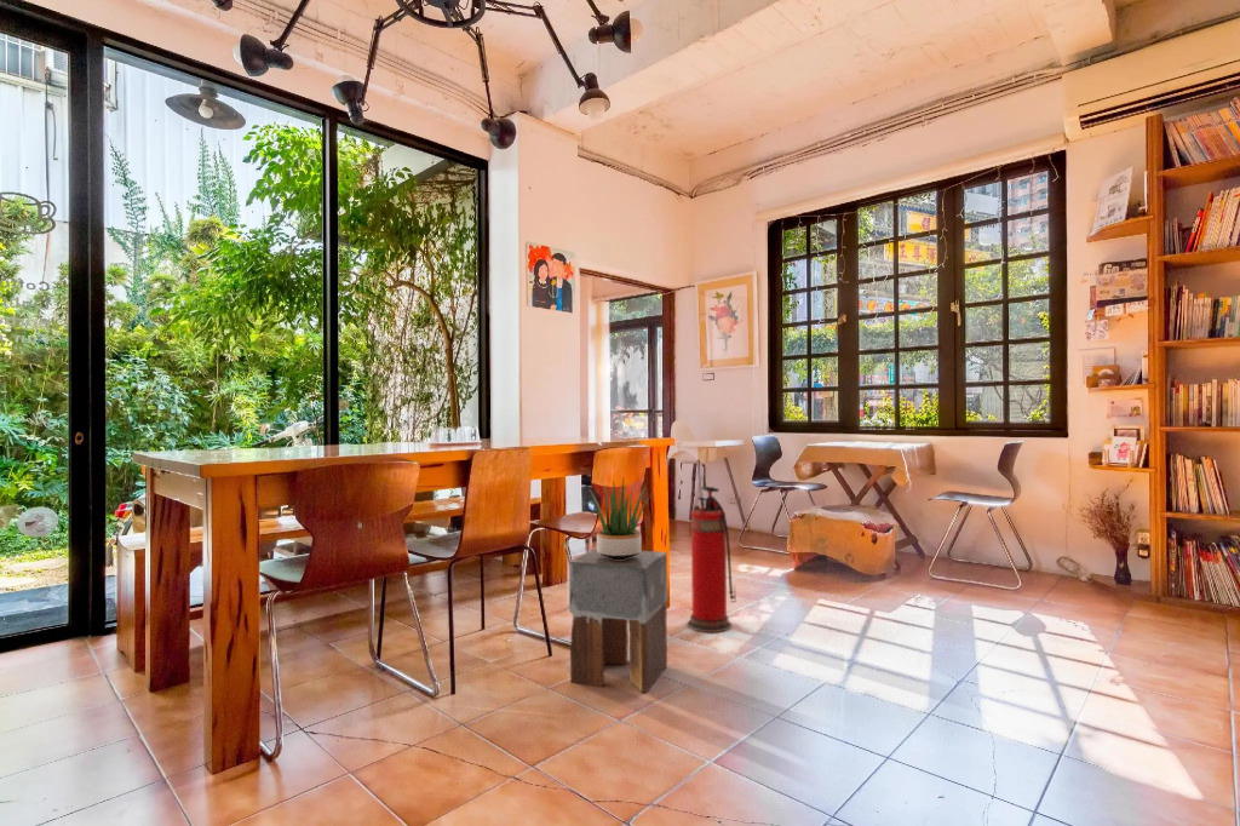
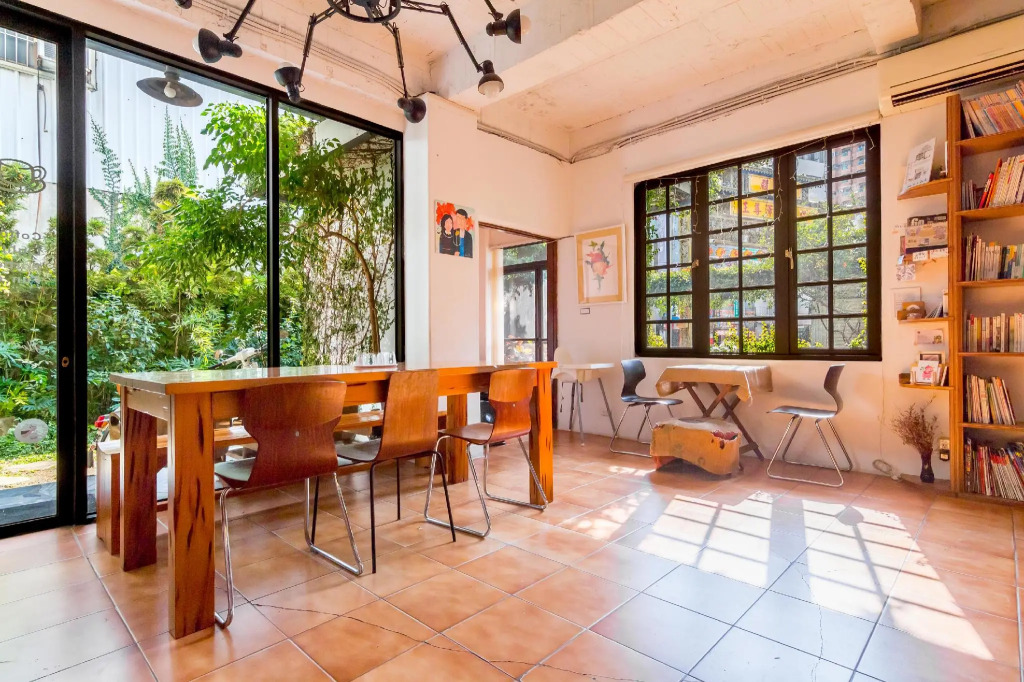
- fire extinguisher (711, 556)
- potted plant (619, 517)
- stool (620, 614)
